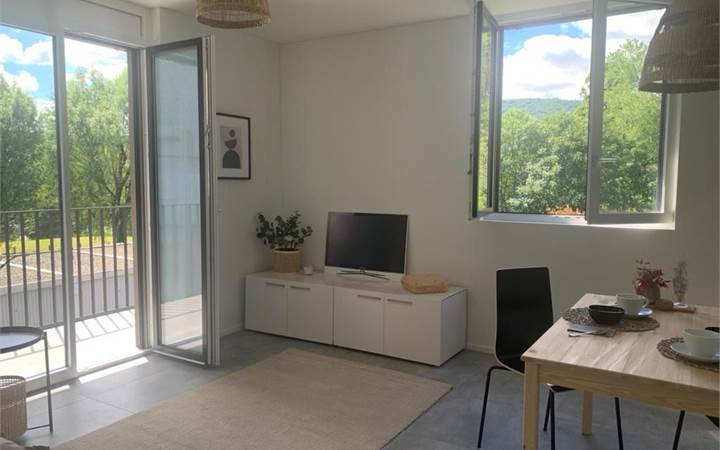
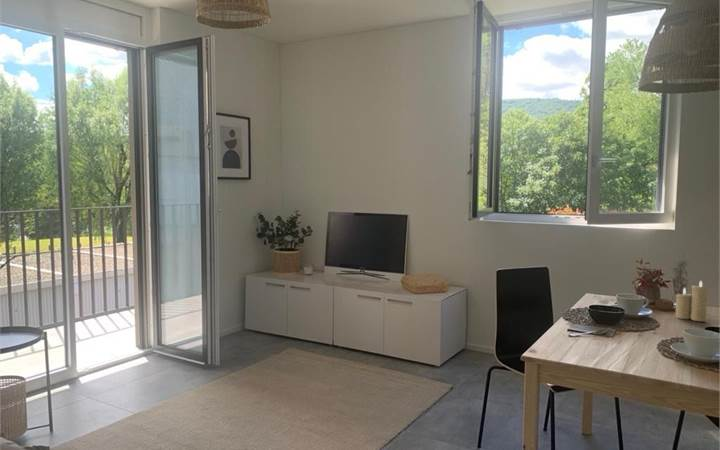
+ candle (690, 299)
